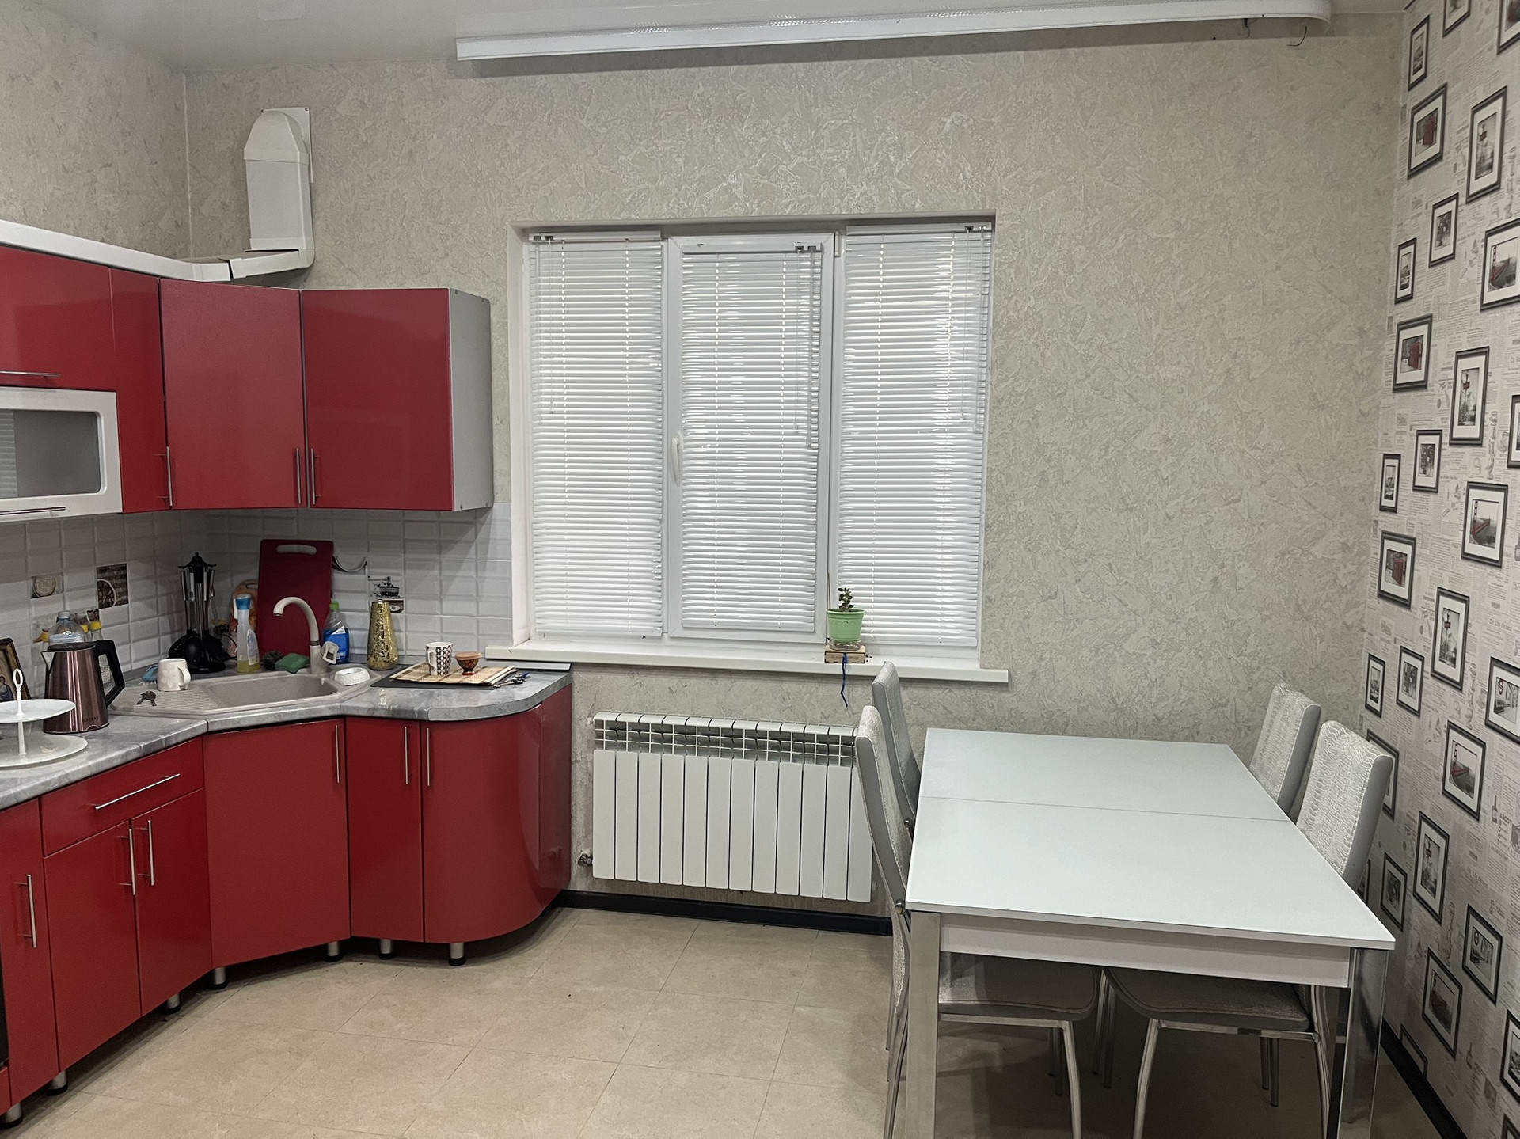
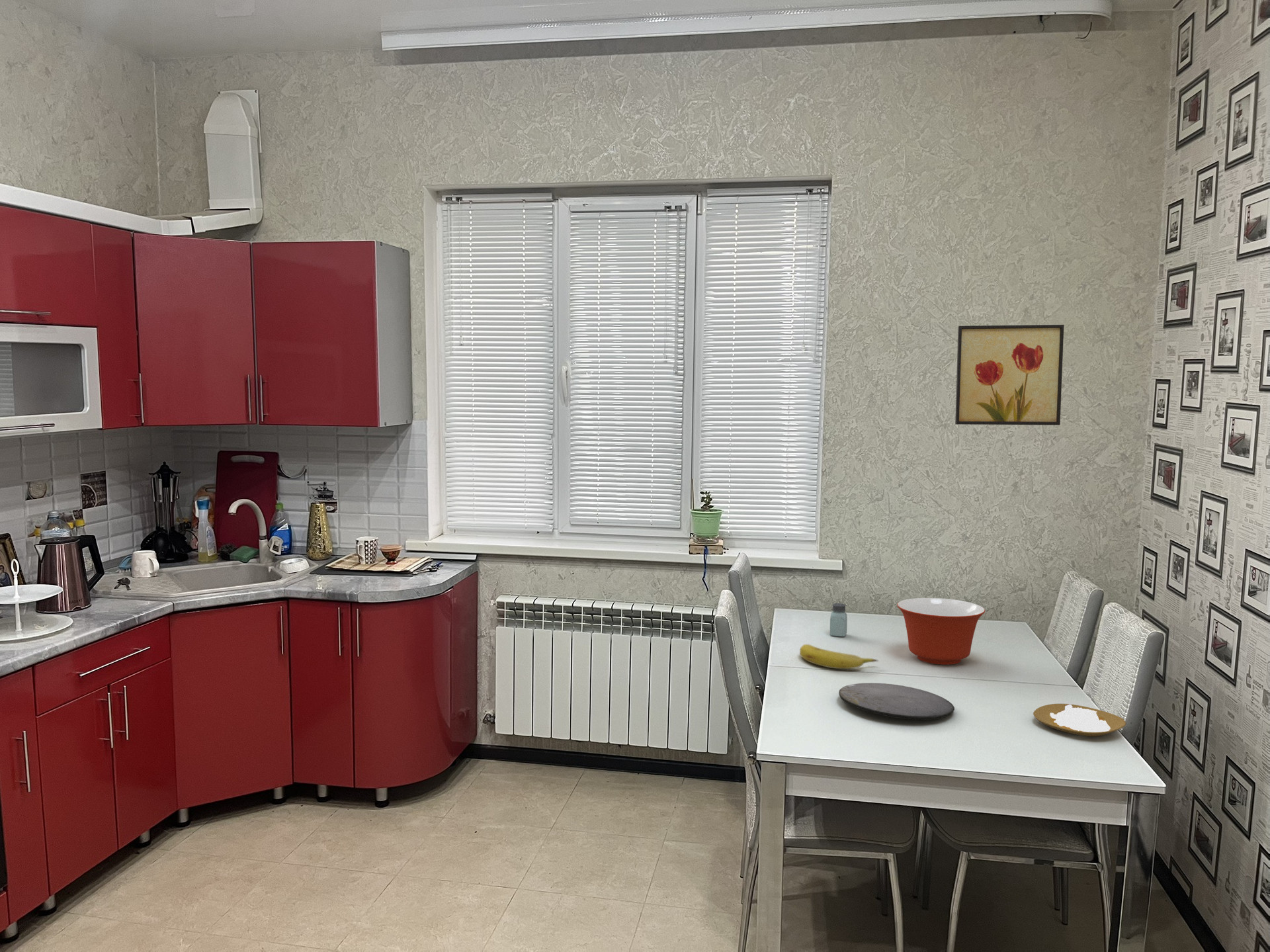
+ saltshaker (838, 619)
+ placemat (1079, 713)
+ mixing bowl (939, 632)
+ wall art (1008, 375)
+ plate (895, 700)
+ fruit (836, 653)
